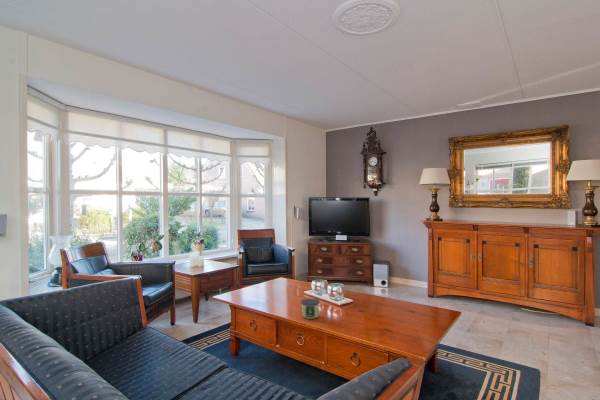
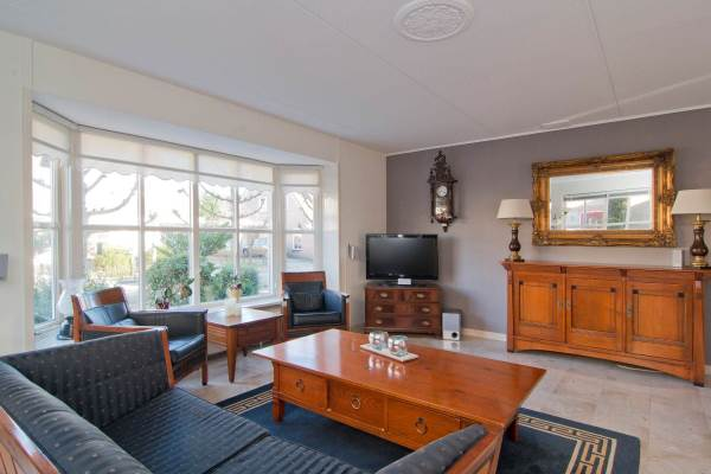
- candle (310, 308)
